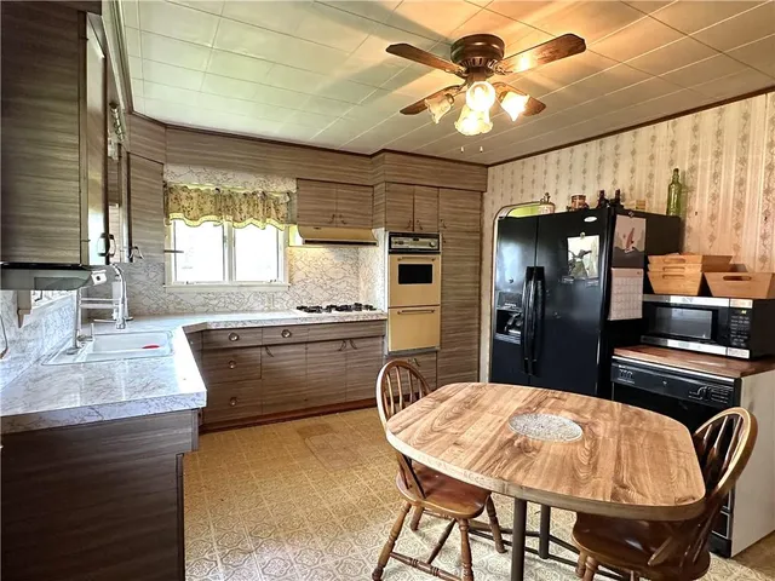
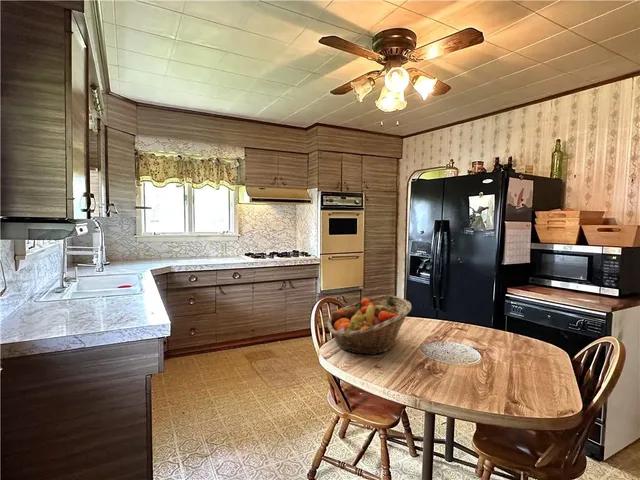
+ fruit basket (367, 321)
